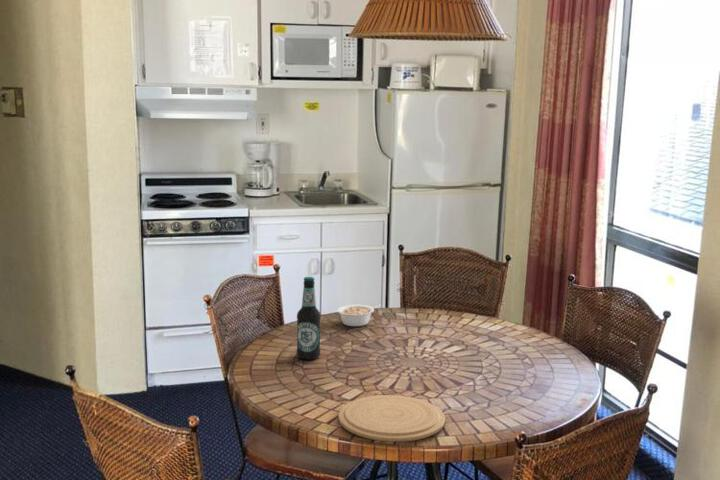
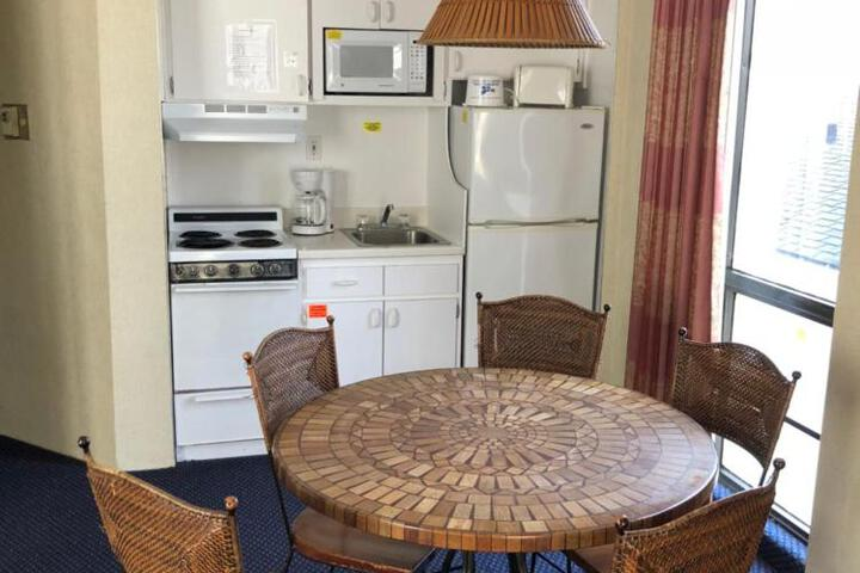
- plate (391, 415)
- bottle (308, 317)
- legume (356, 314)
